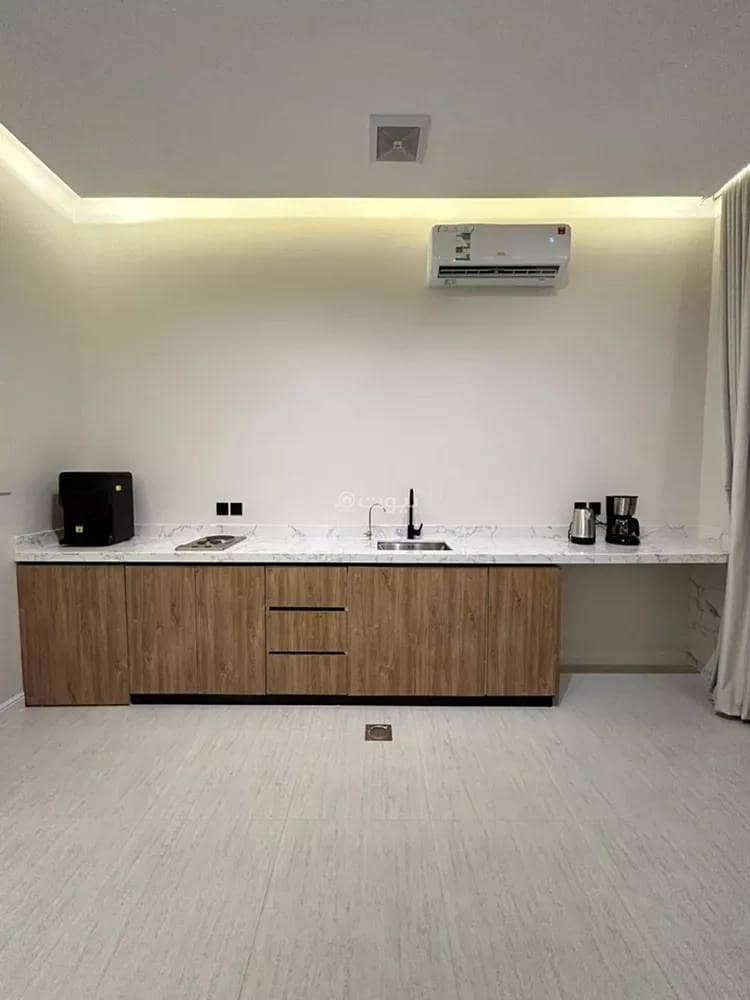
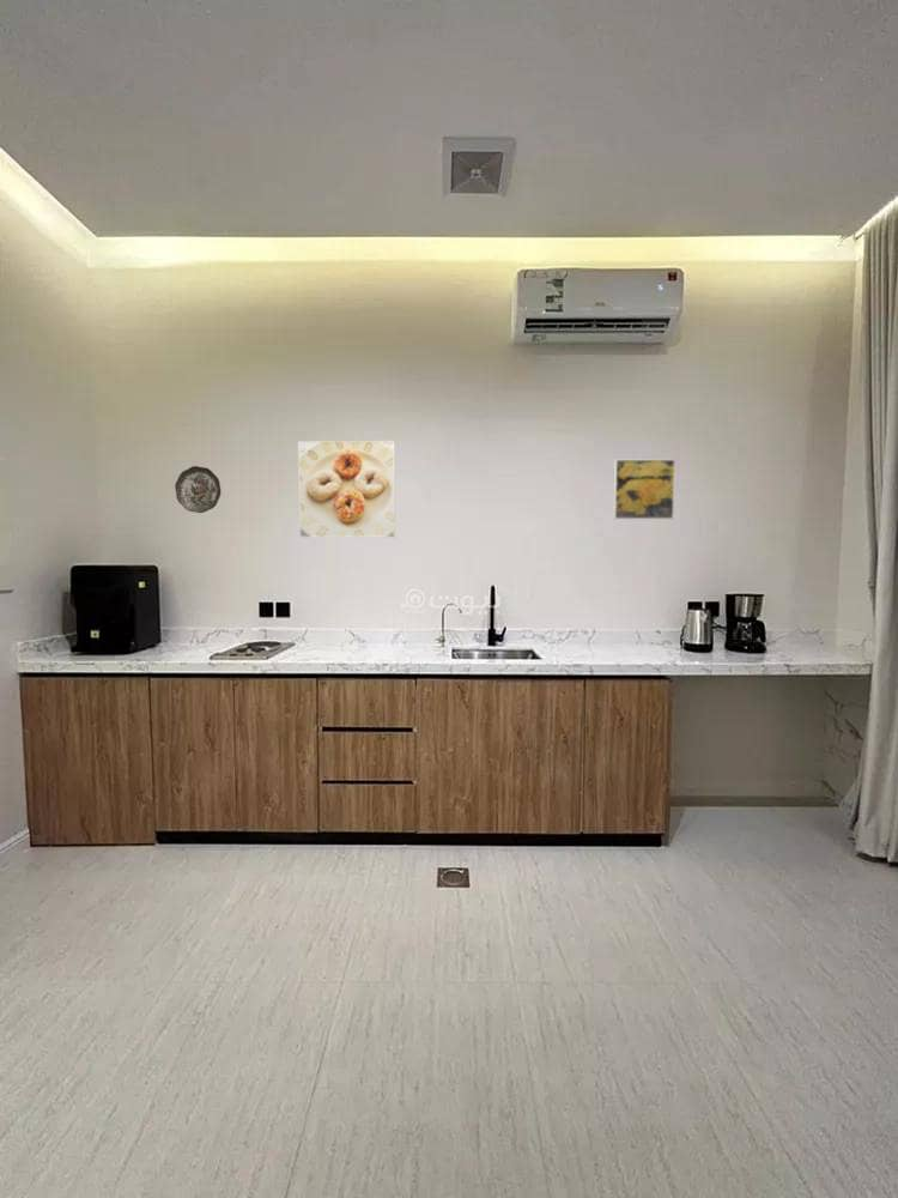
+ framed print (346, 489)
+ decorative plate (199, 489)
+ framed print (643, 489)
